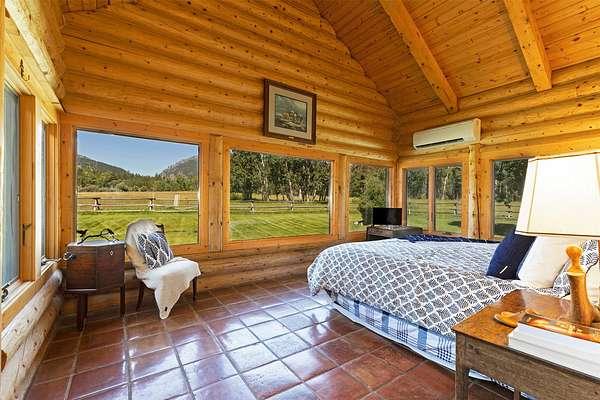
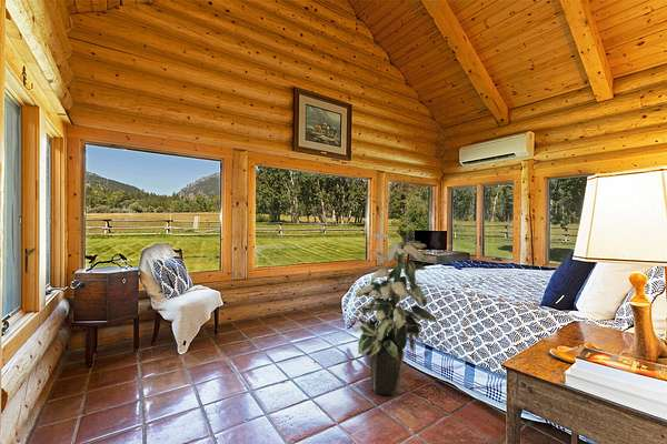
+ indoor plant (389, 311)
